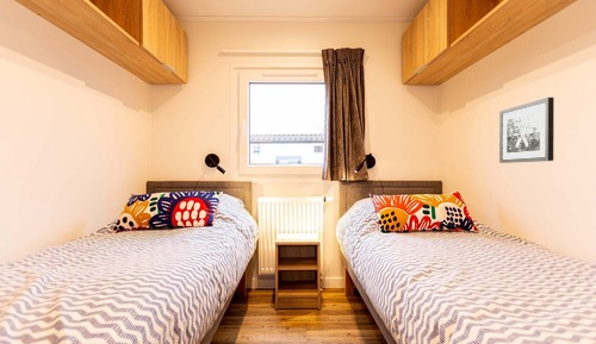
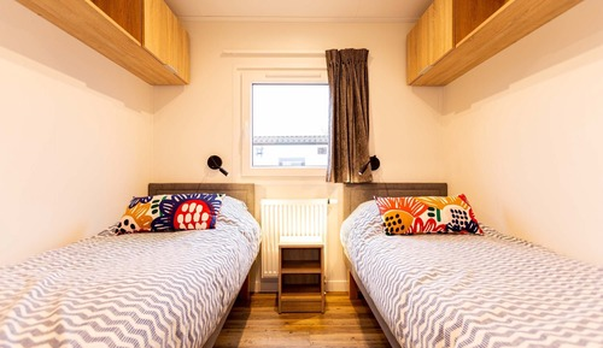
- wall art (523, 133)
